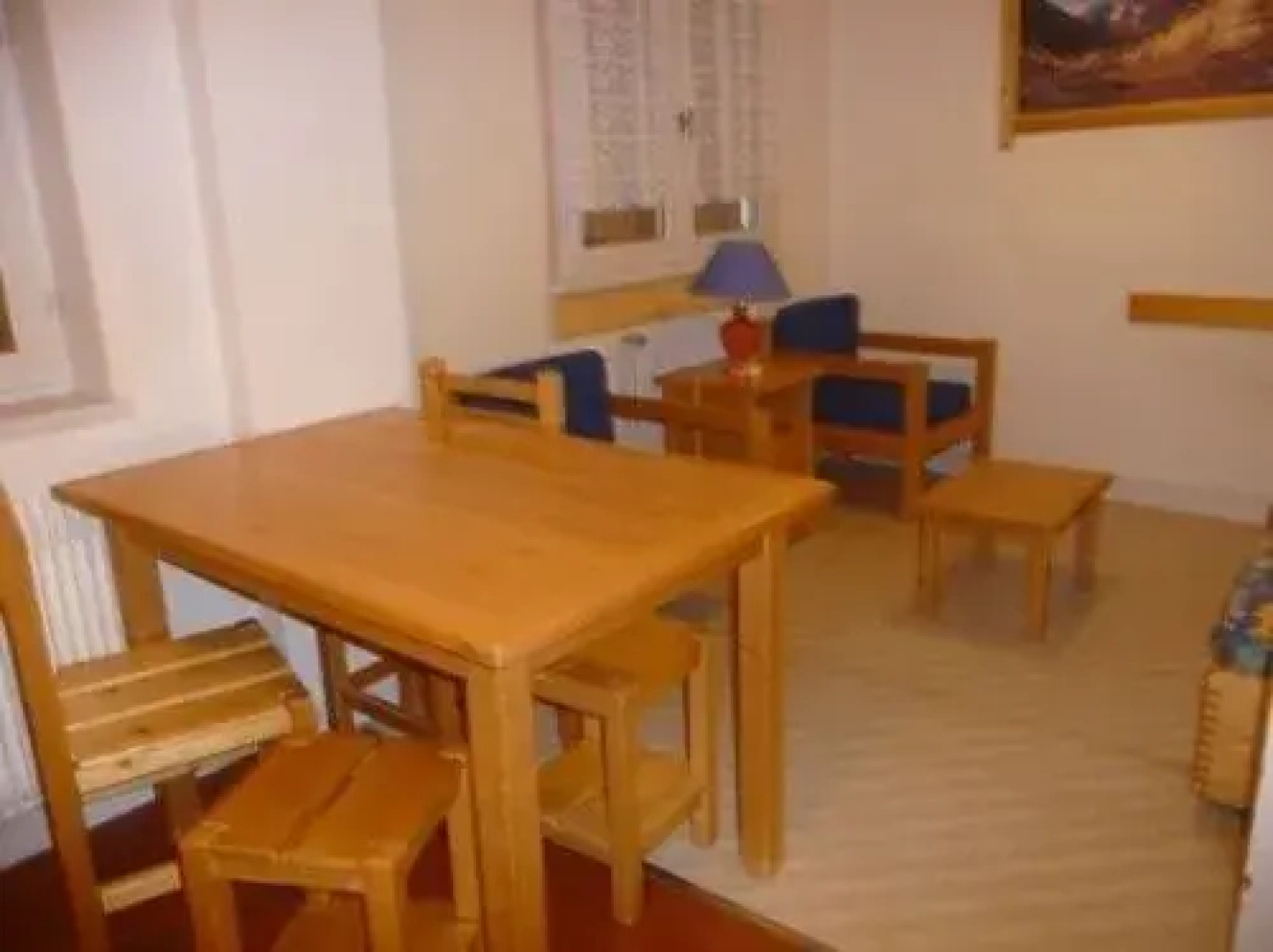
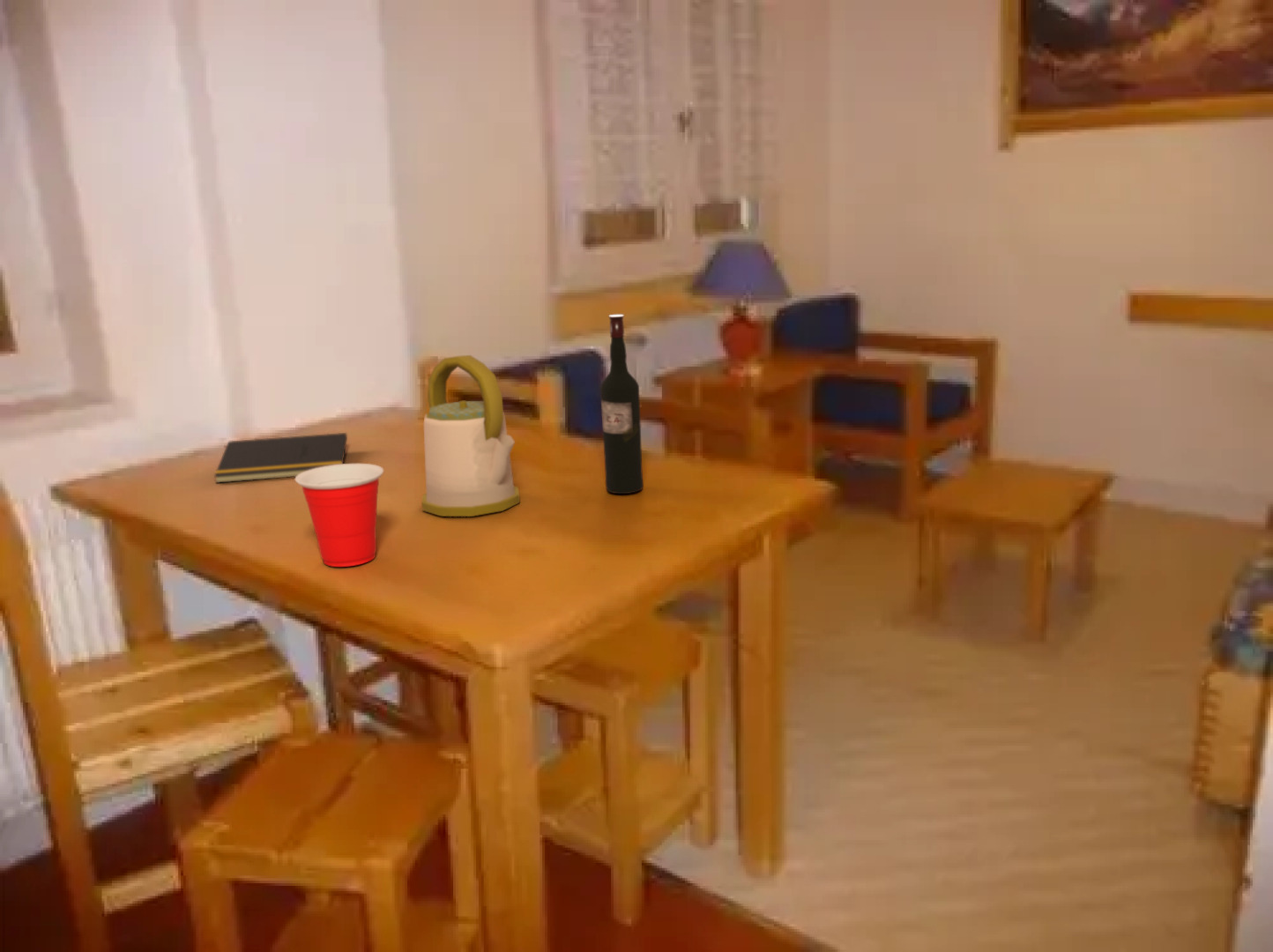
+ notepad (283, 457)
+ wine bottle (620, 404)
+ cup (344, 516)
+ kettle (471, 431)
